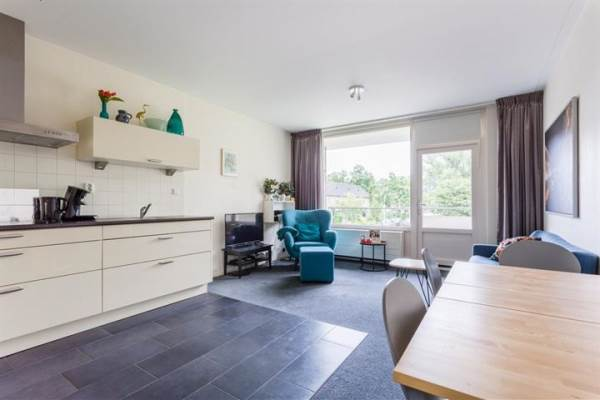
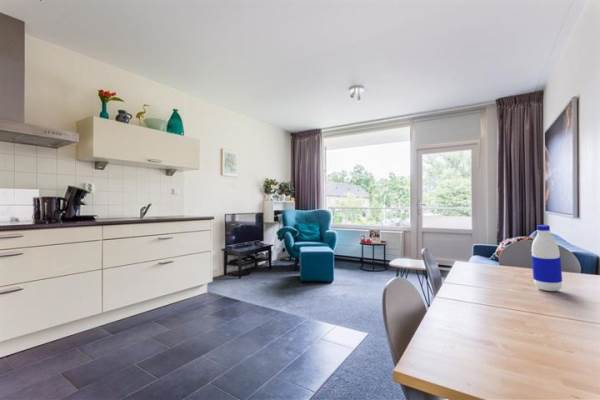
+ water bottle (546, 257)
